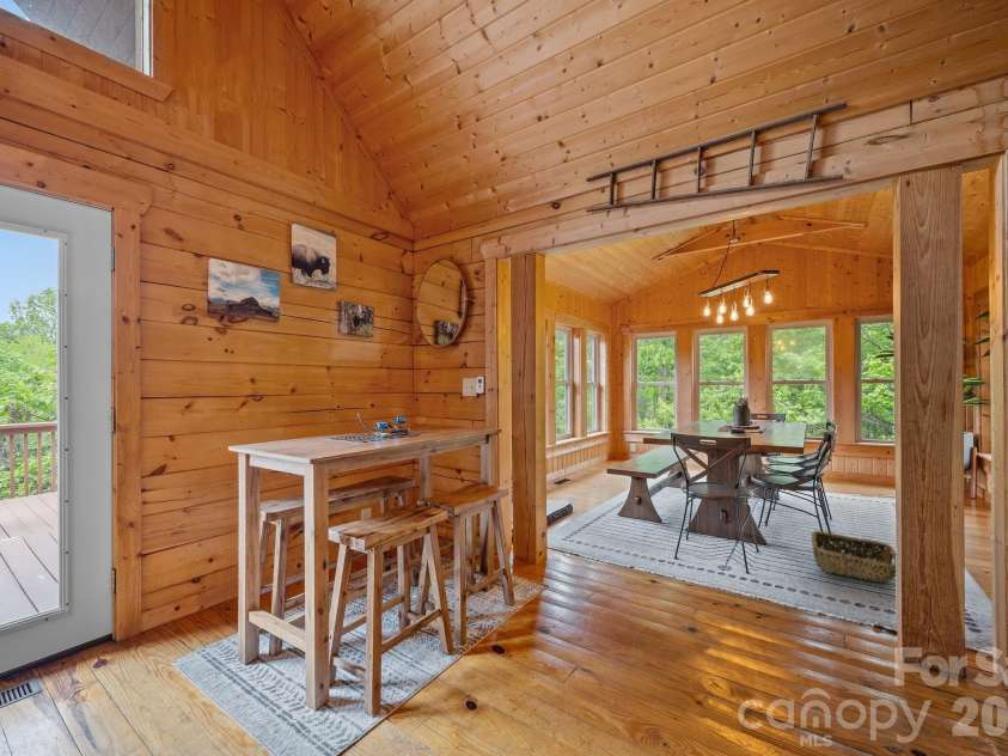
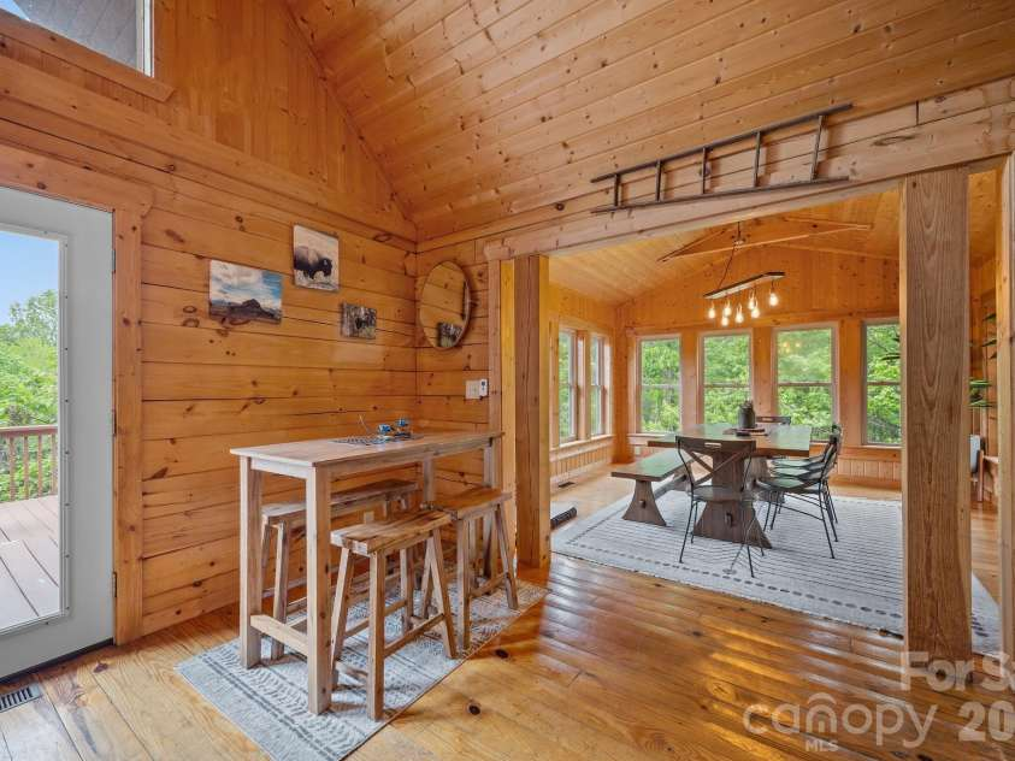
- woven basket (853, 559)
